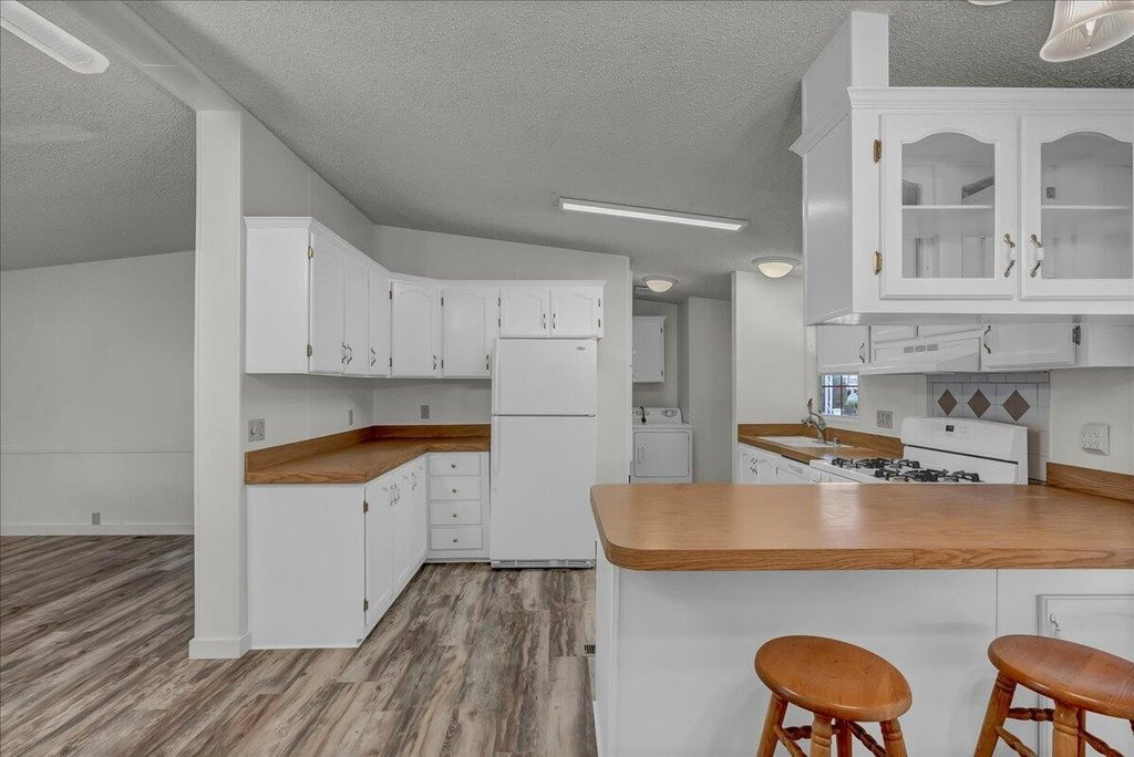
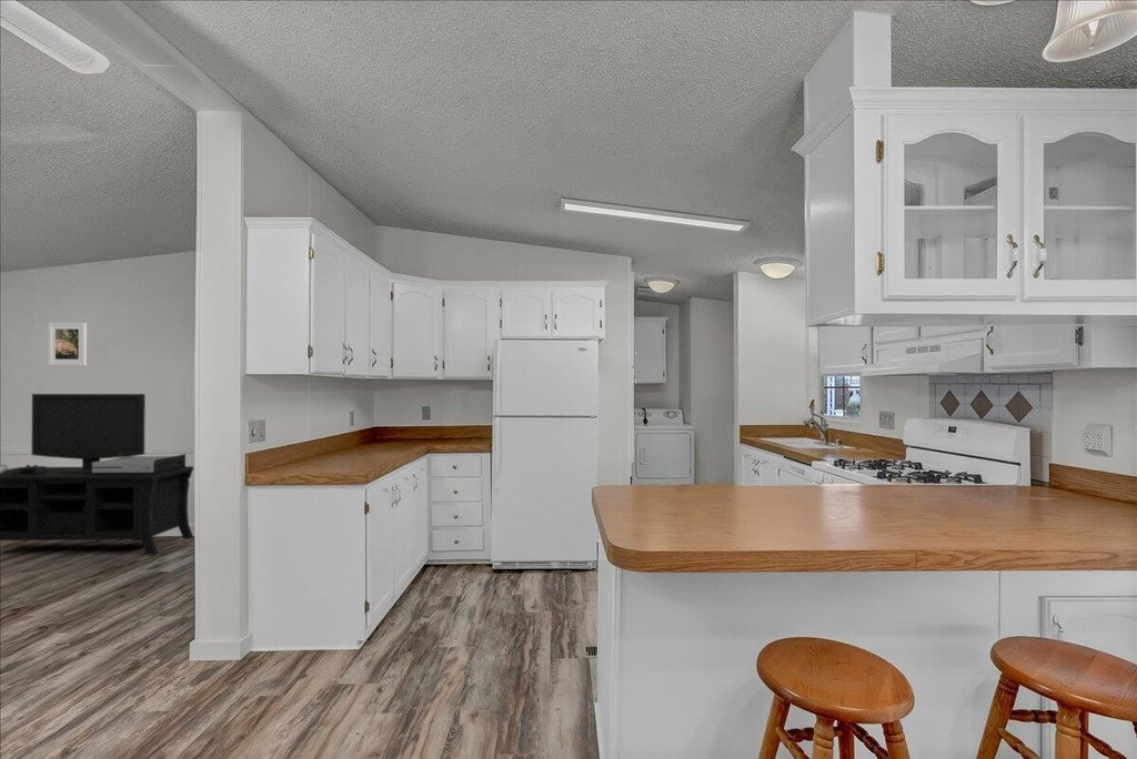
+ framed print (67, 344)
+ media console (83, 470)
